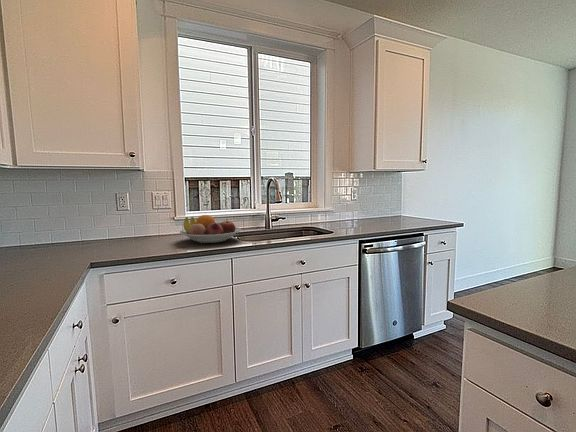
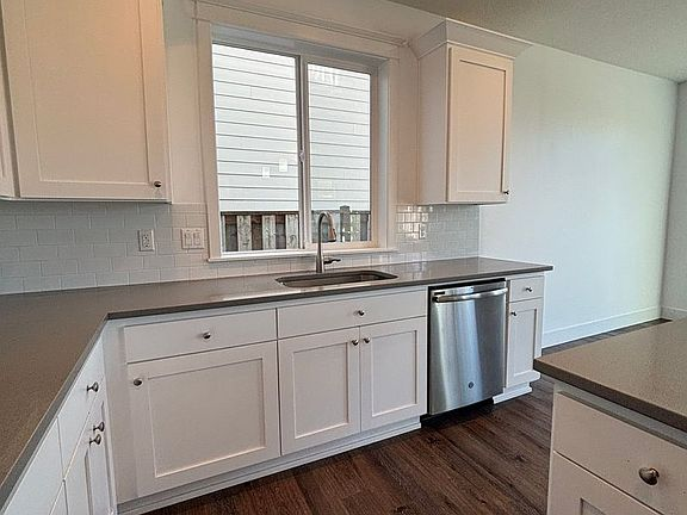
- fruit bowl (211, 228)
